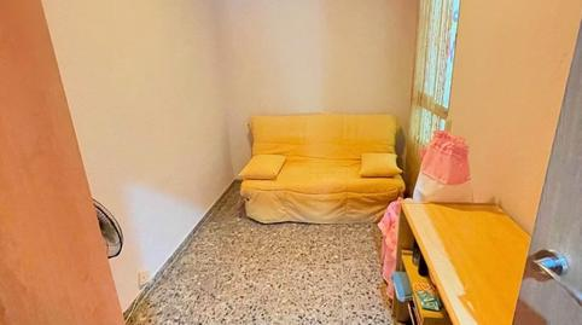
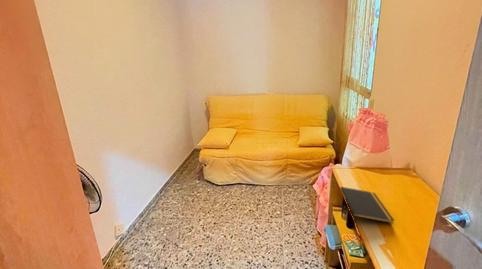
+ notepad (365, 203)
